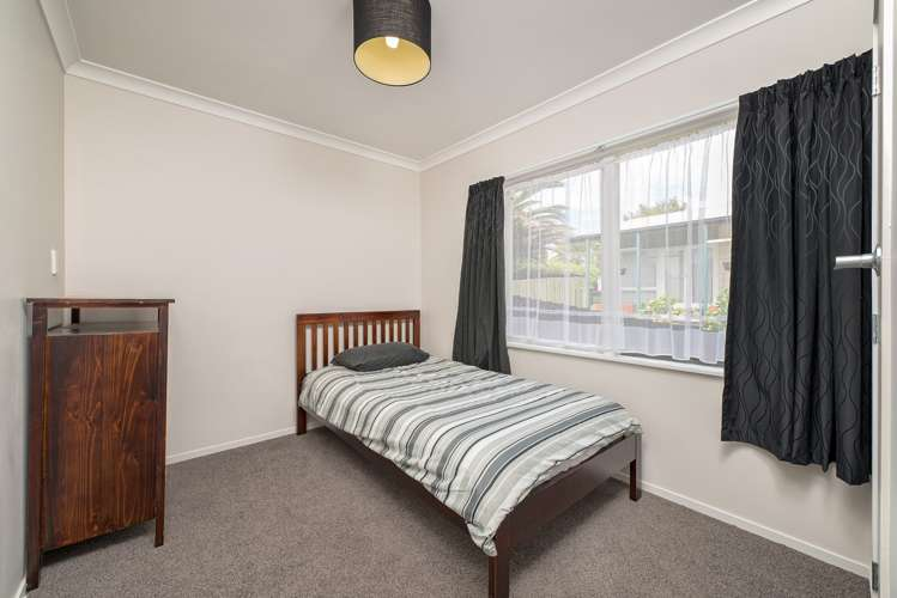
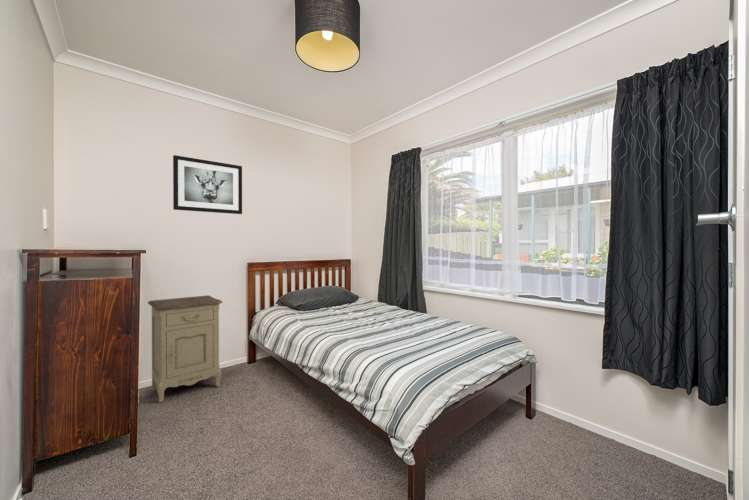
+ nightstand (186, 344)
+ wall art (209, 186)
